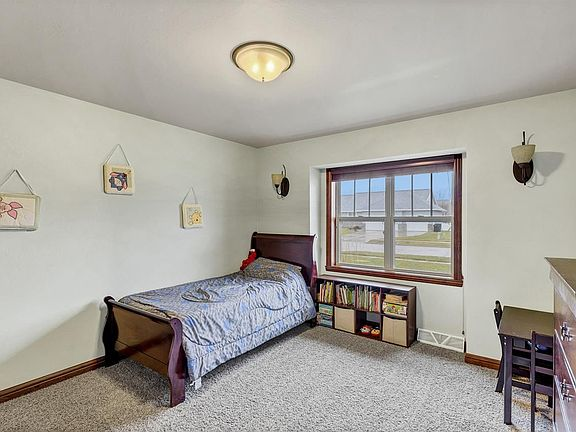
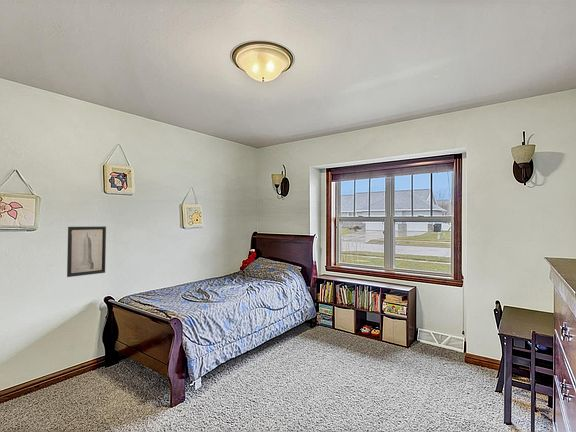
+ wall art (87, 250)
